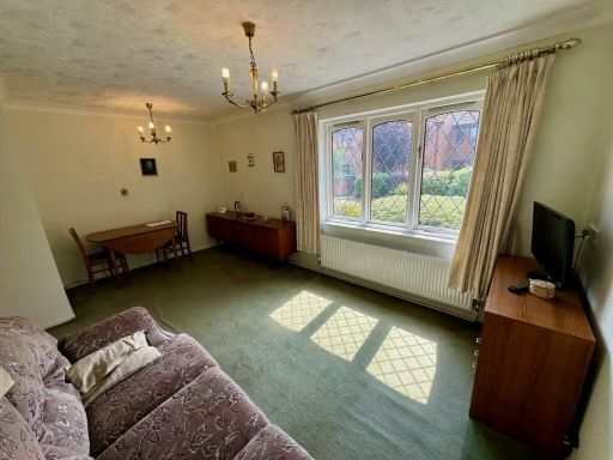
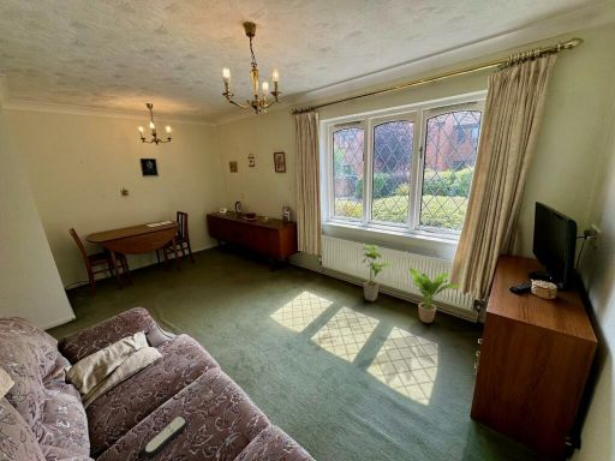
+ house plant (375, 274)
+ remote control (166, 435)
+ potted plant (428, 295)
